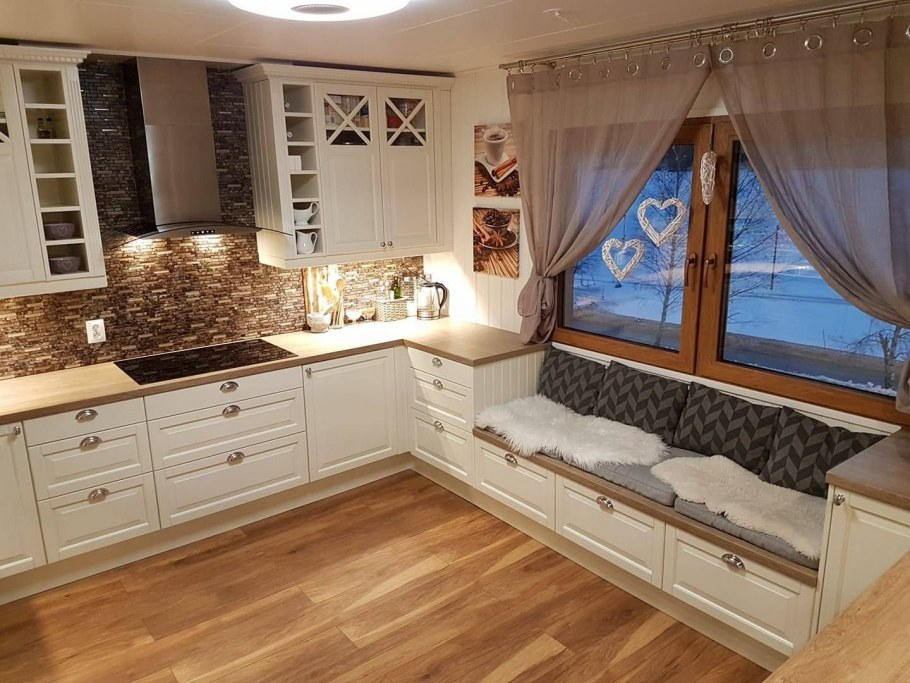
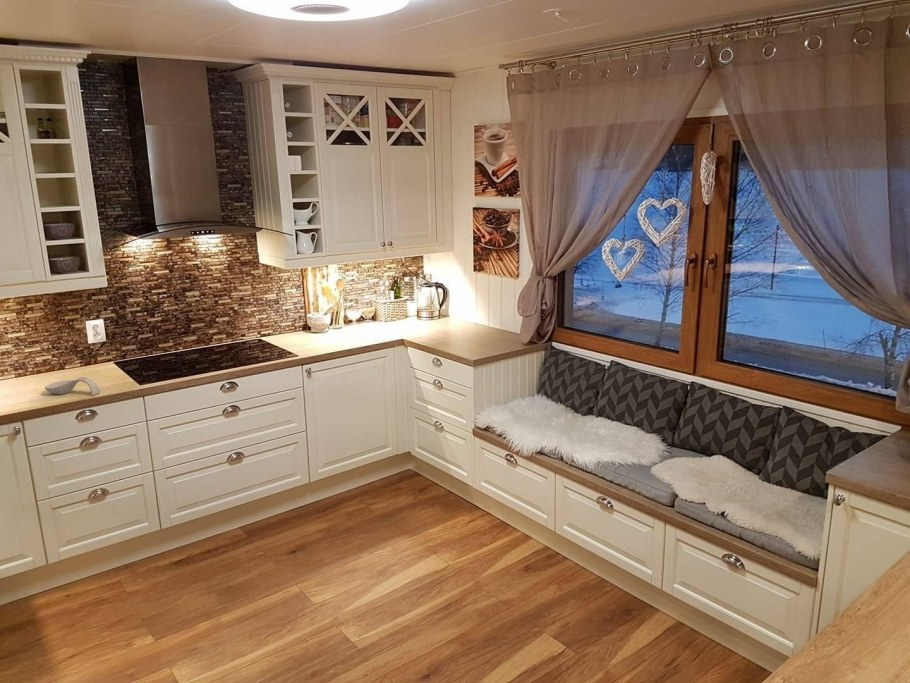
+ spoon rest (72, 385)
